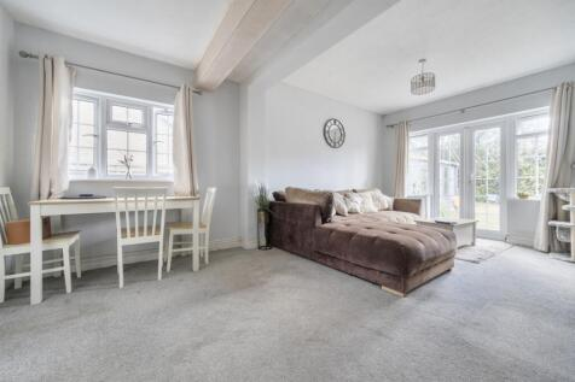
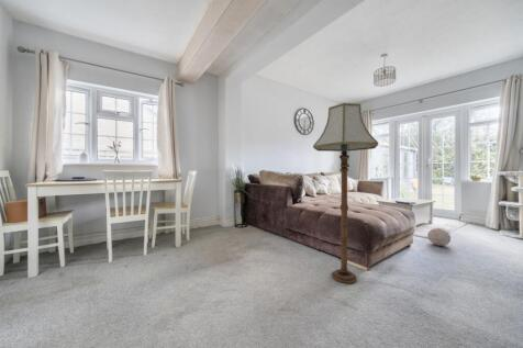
+ floor lamp (344, 189)
+ decorative ball (438, 236)
